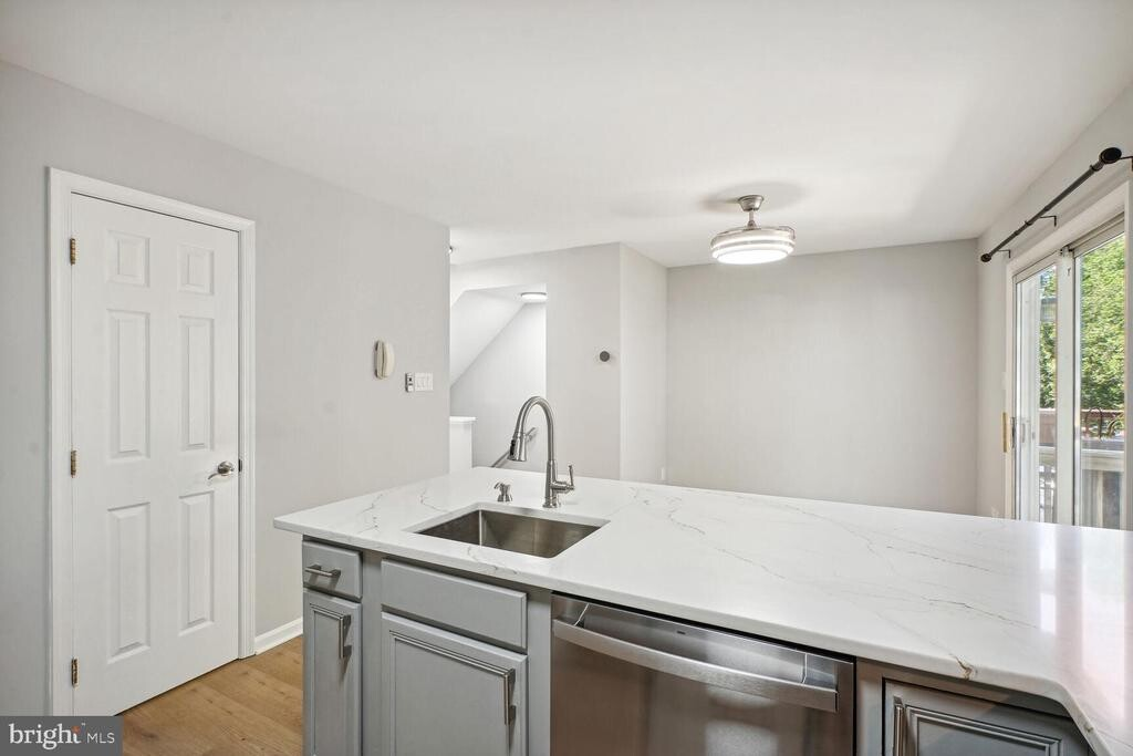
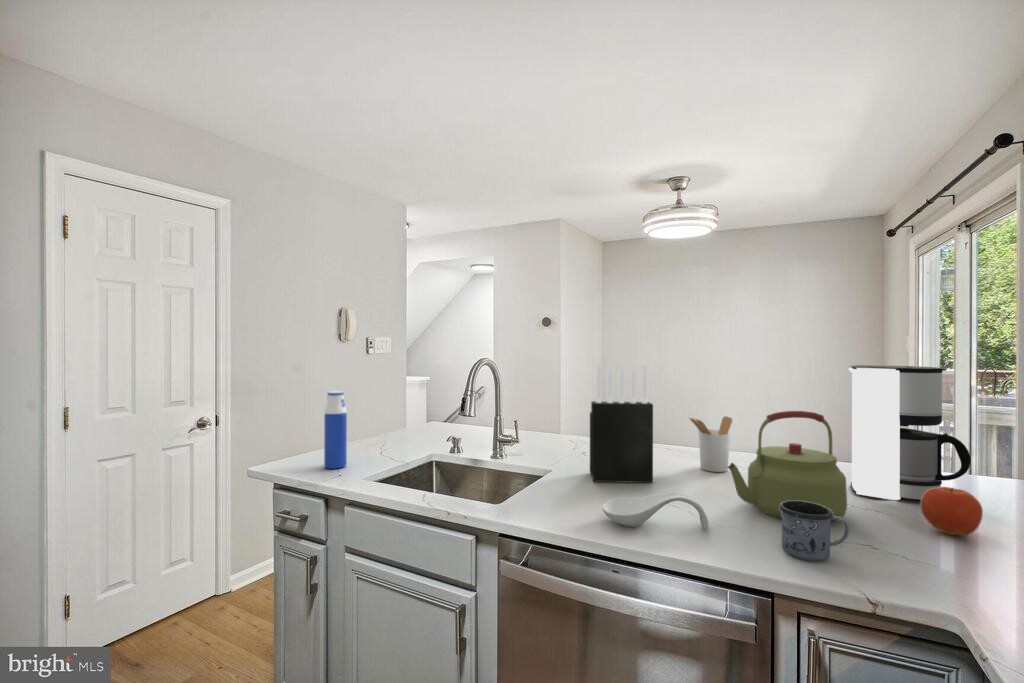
+ utensil holder (708, 442)
+ water bottle (335, 429)
+ coffee maker (906, 430)
+ spoon rest (653, 508)
+ knife block (619, 420)
+ mug (813, 531)
+ kettle (782, 460)
+ fruit (950, 510)
